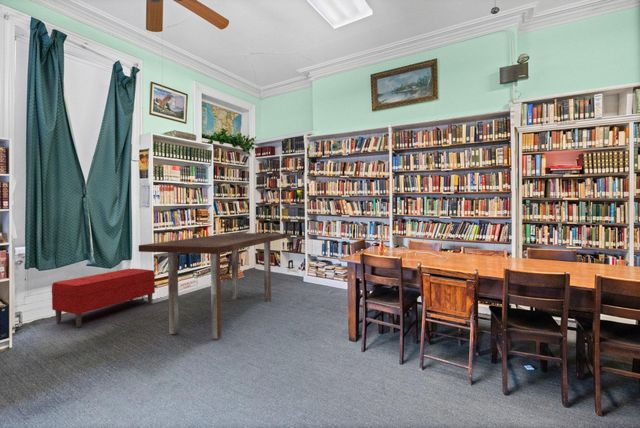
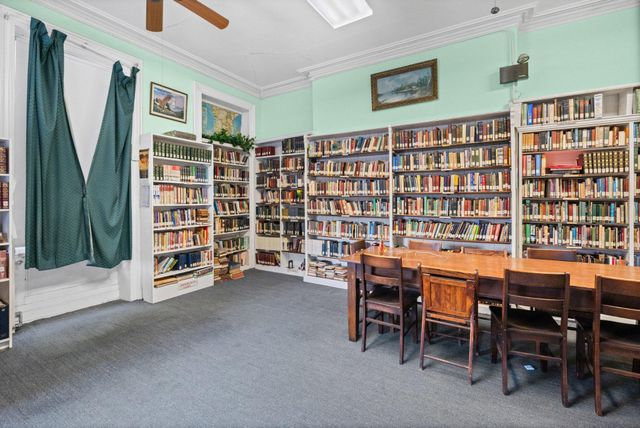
- dining table (232, 276)
- bench (108, 294)
